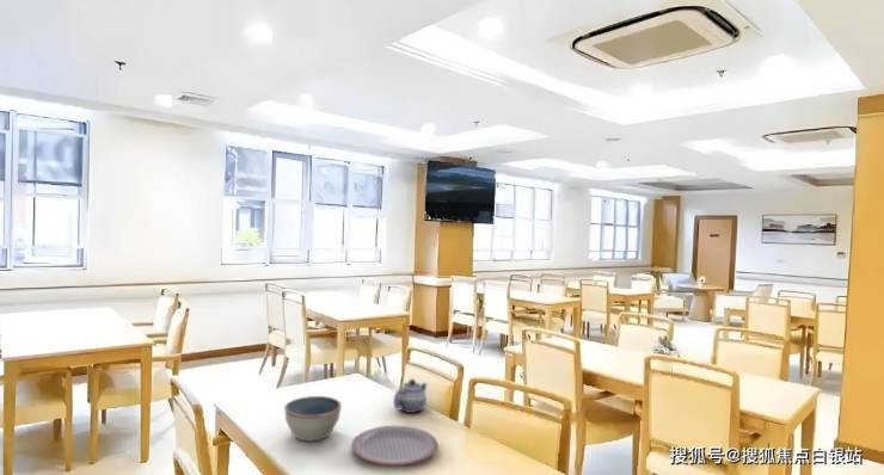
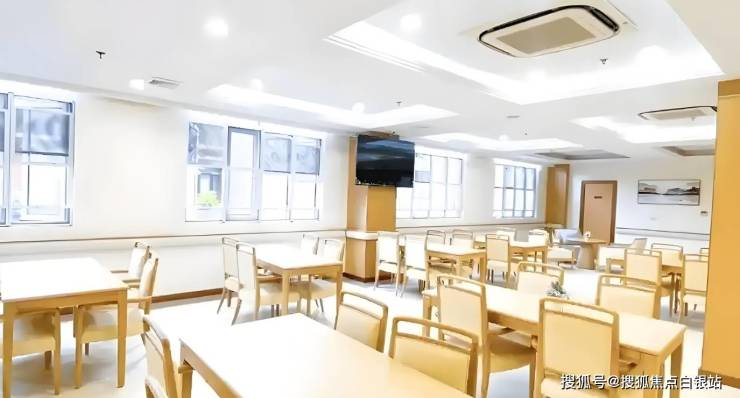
- bowl (312, 419)
- plate (394, 446)
- teapot (410, 394)
